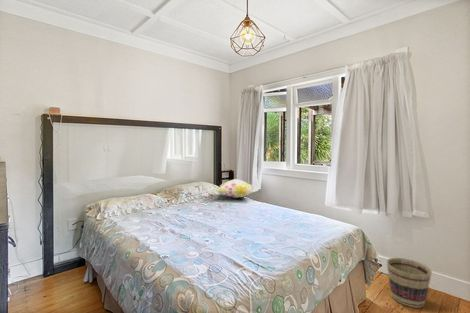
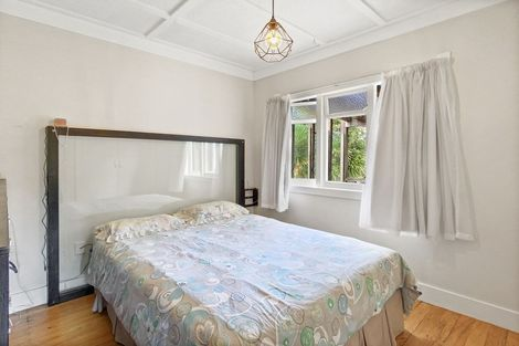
- basket (407, 282)
- decorative pillow (235, 188)
